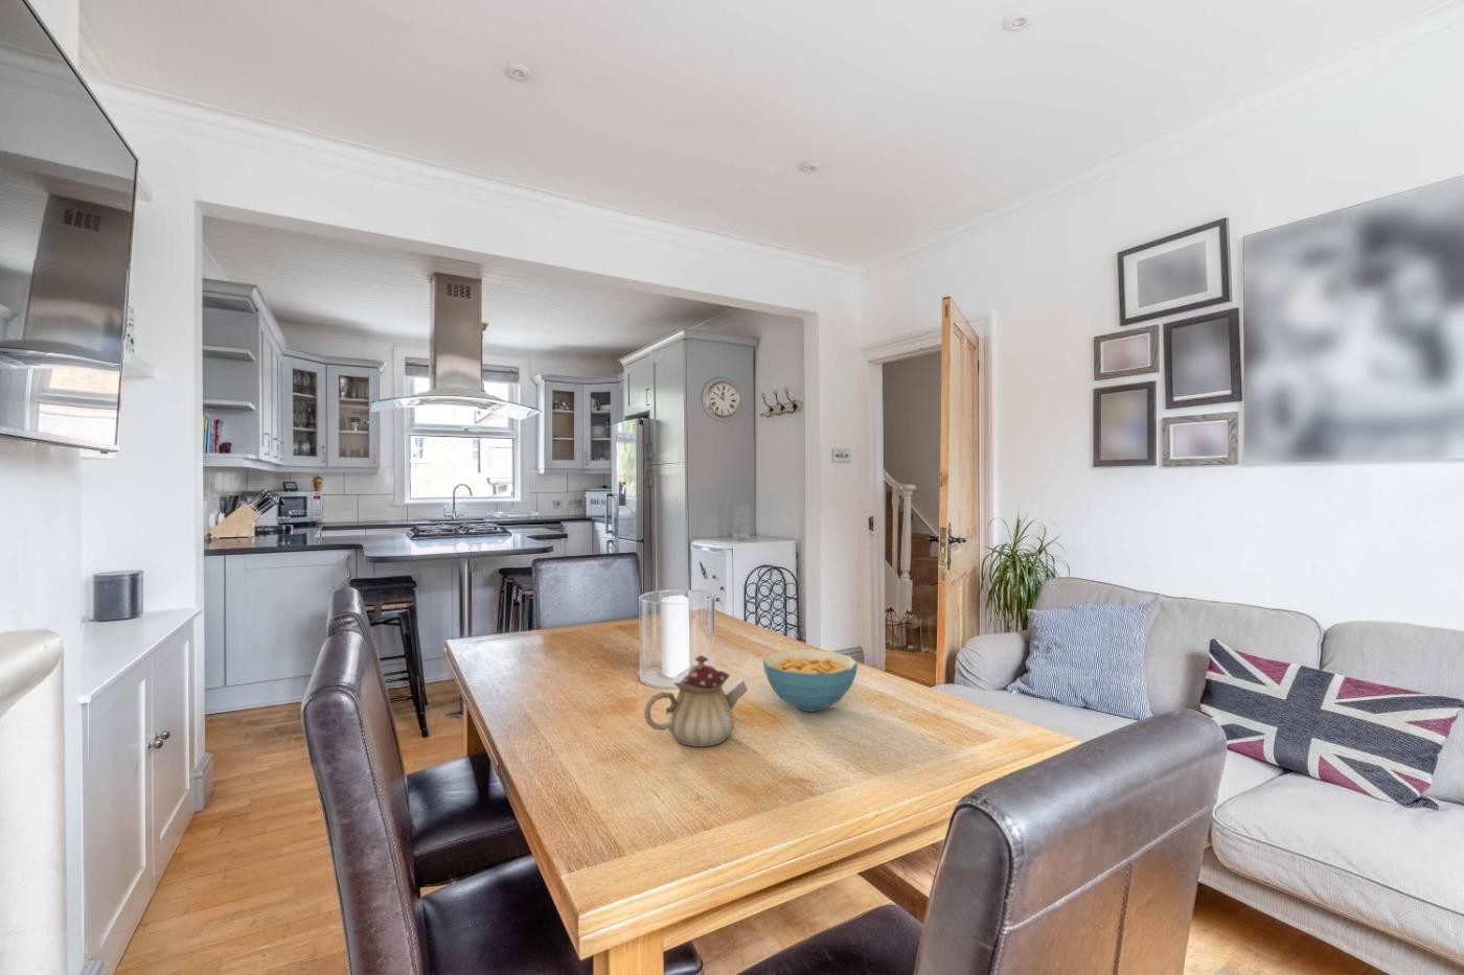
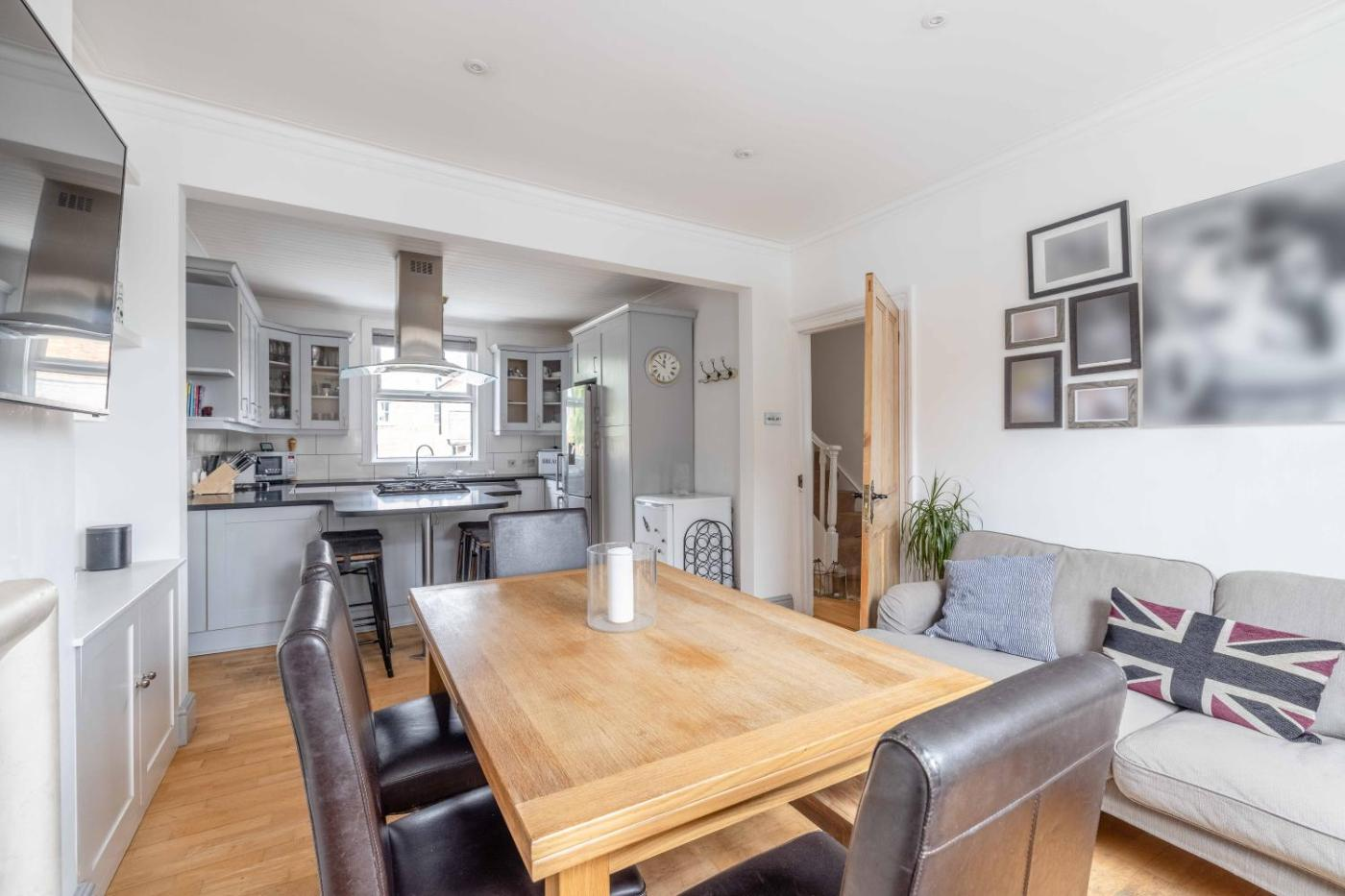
- cereal bowl (810, 683)
- teapot (697, 696)
